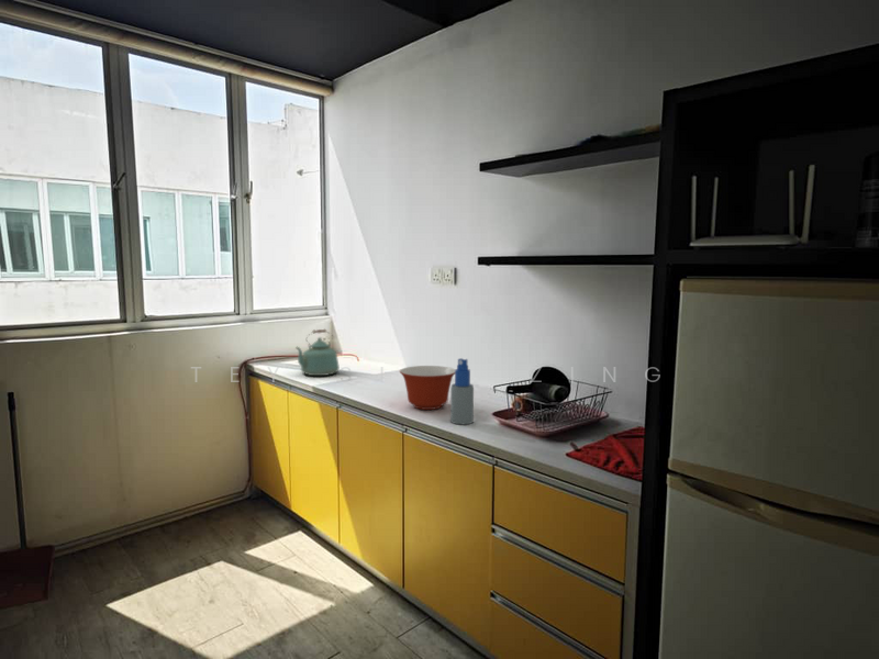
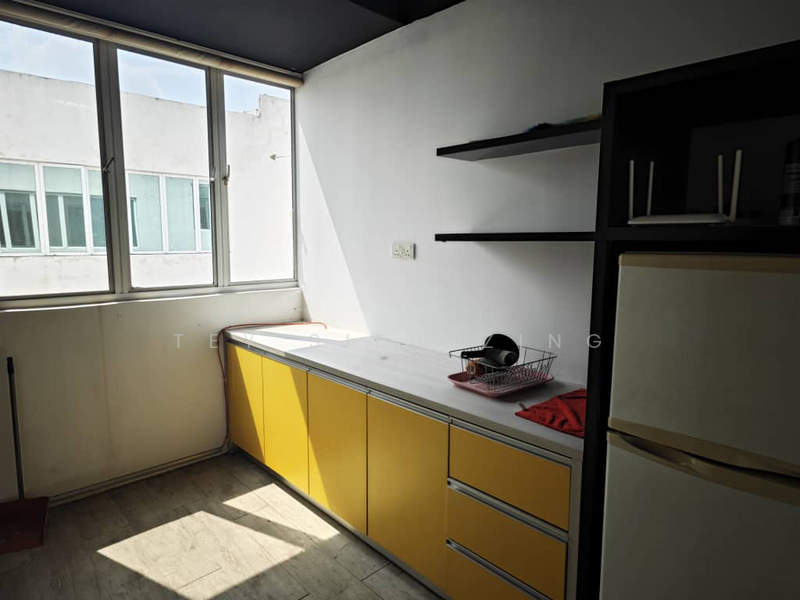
- kettle (316, 351)
- mixing bowl (427, 388)
- spray bottle (461, 390)
